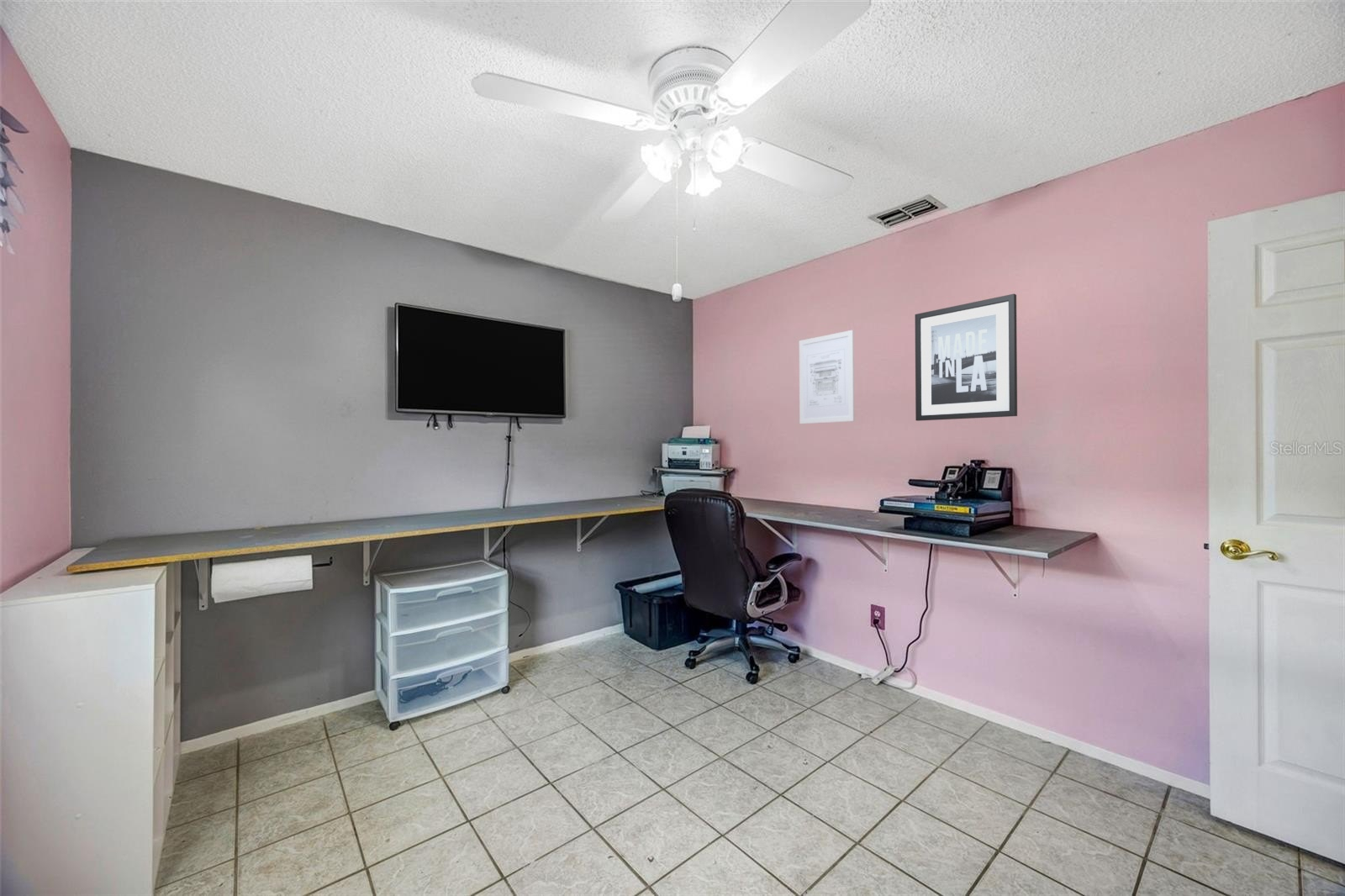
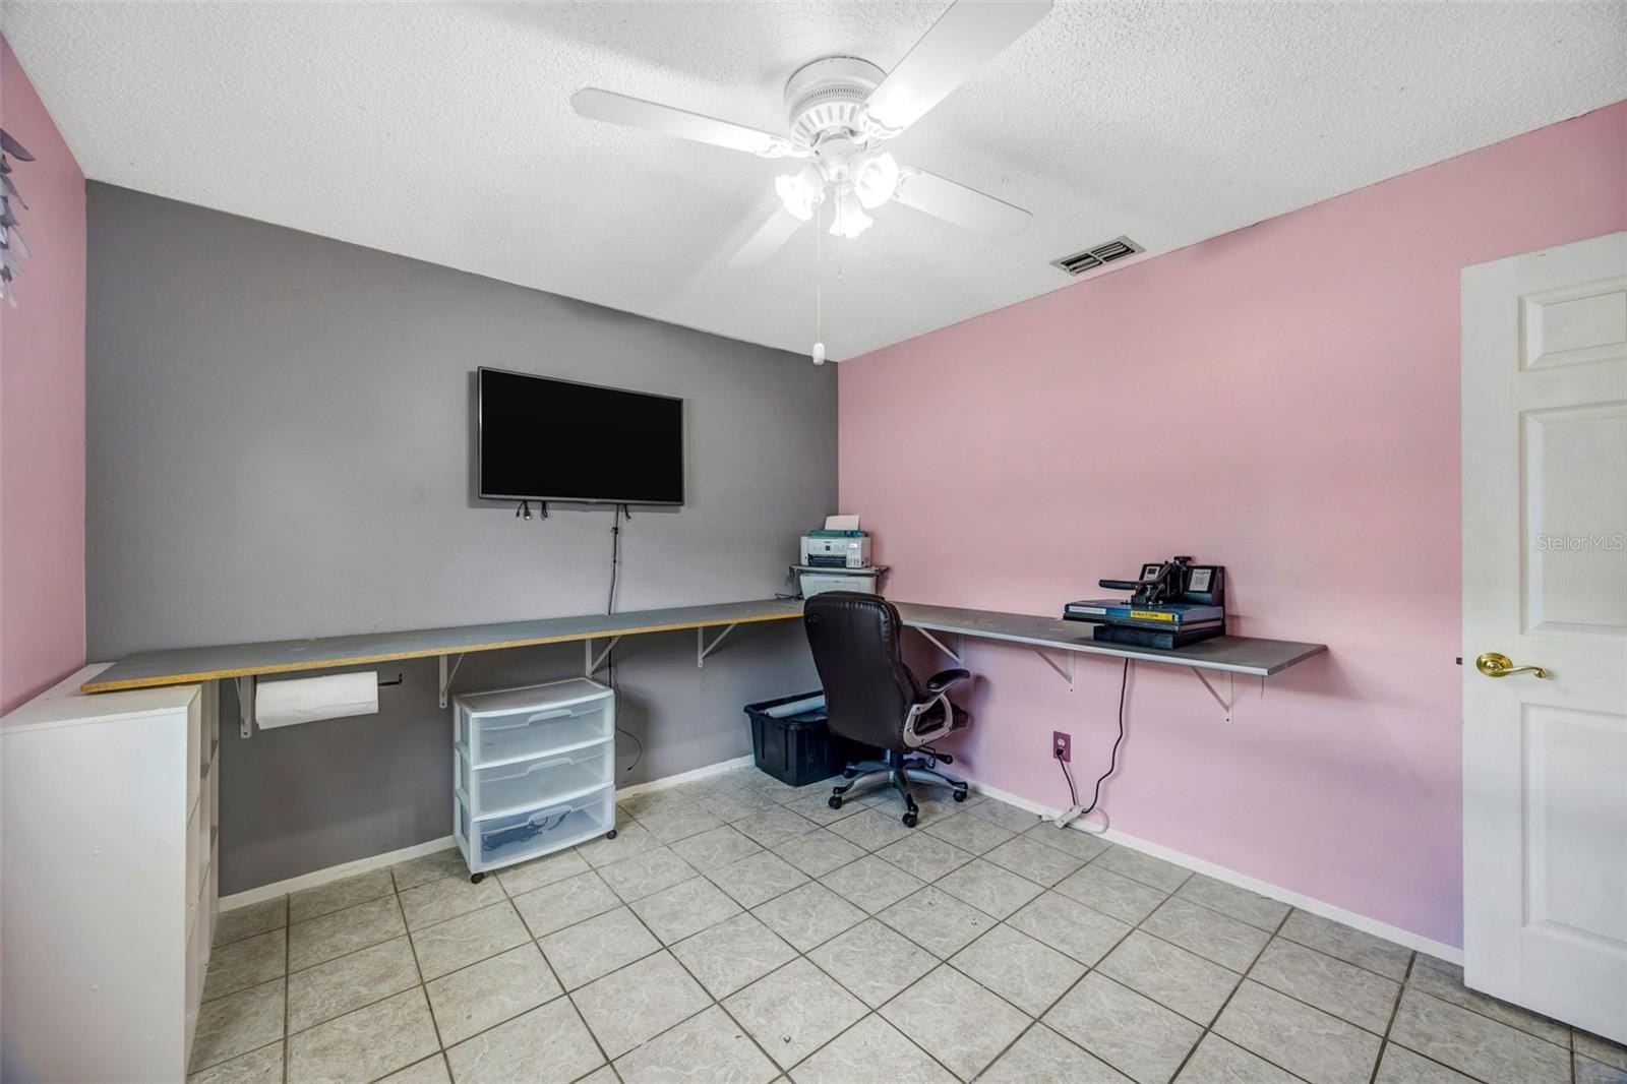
- wall art (963, 361)
- wall art (825, 379)
